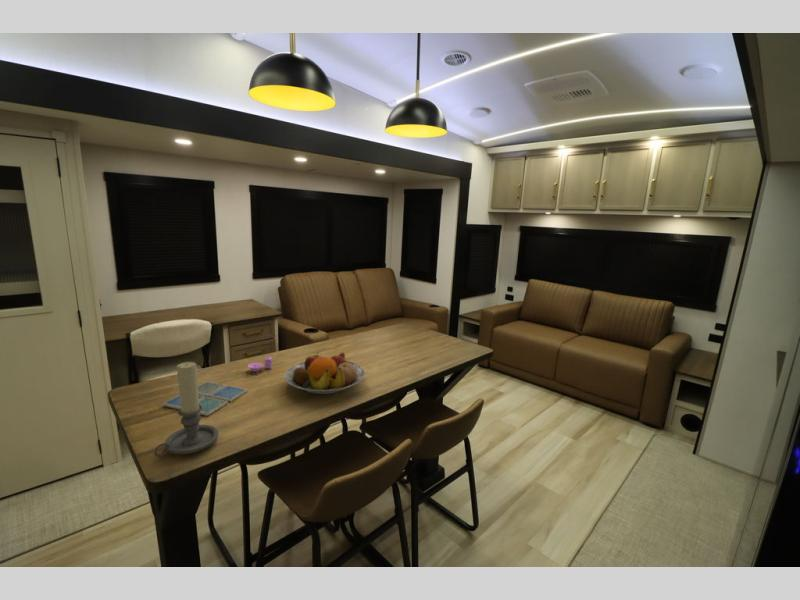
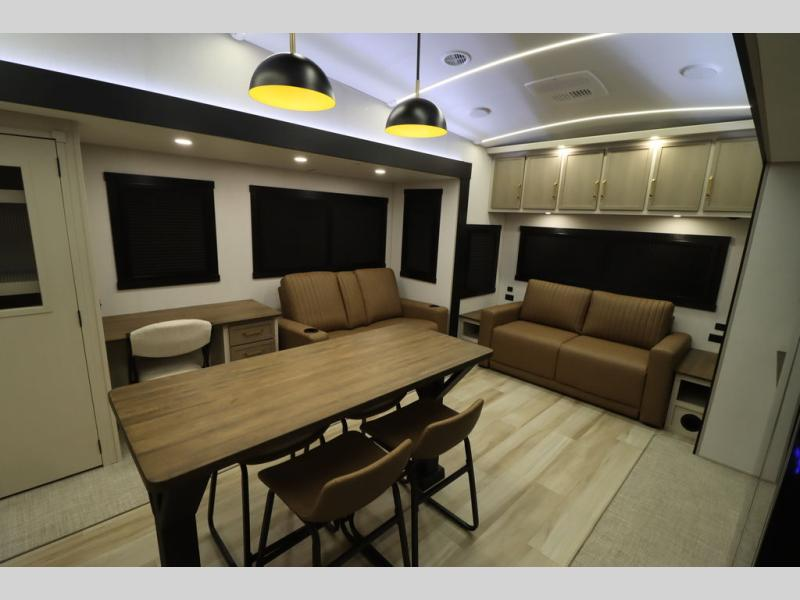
- fruit bowl (325, 370)
- salt and pepper shaker set (260, 363)
- drink coaster (207, 397)
- candle holder (184, 406)
